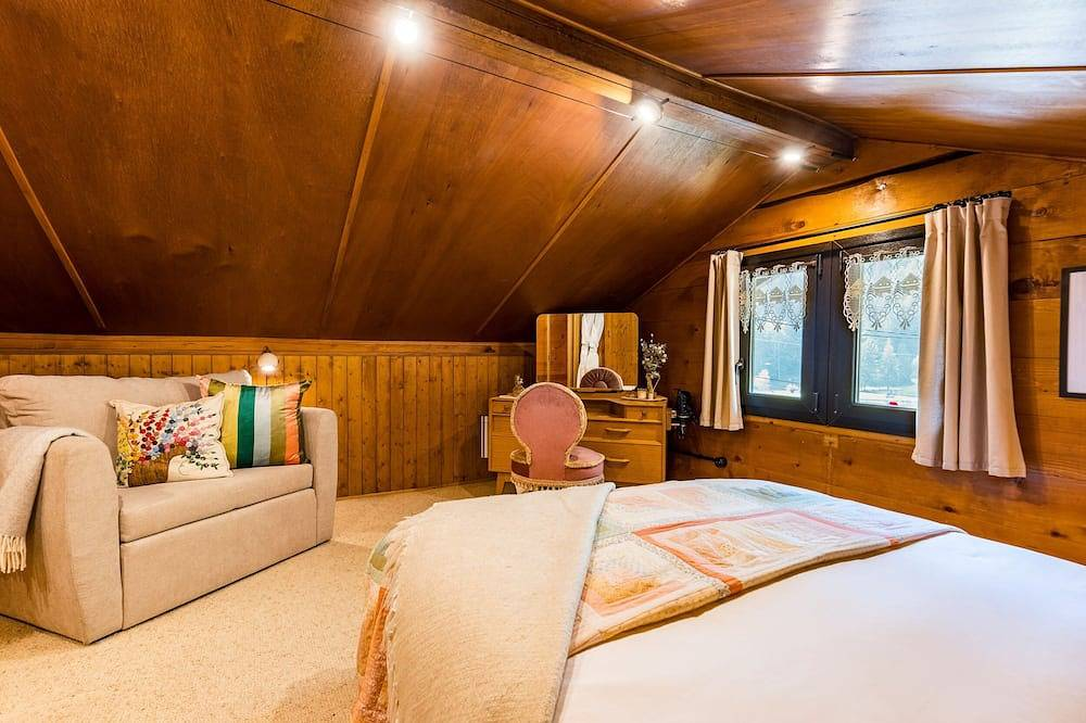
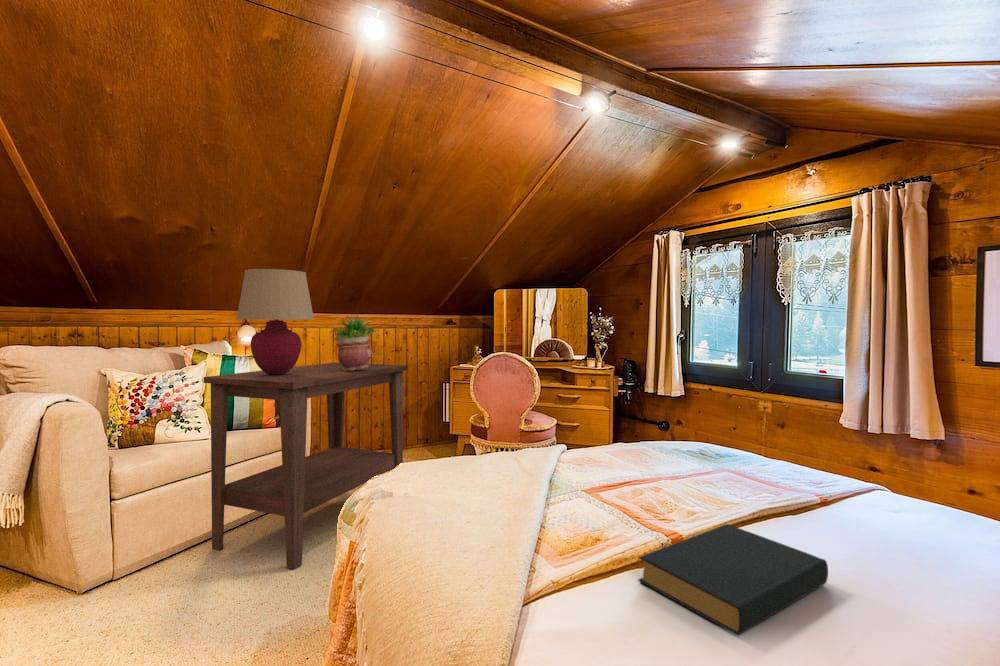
+ side table (318, 452)
+ potted plant (352, 341)
+ table lamp (276, 322)
+ hardback book (732, 570)
